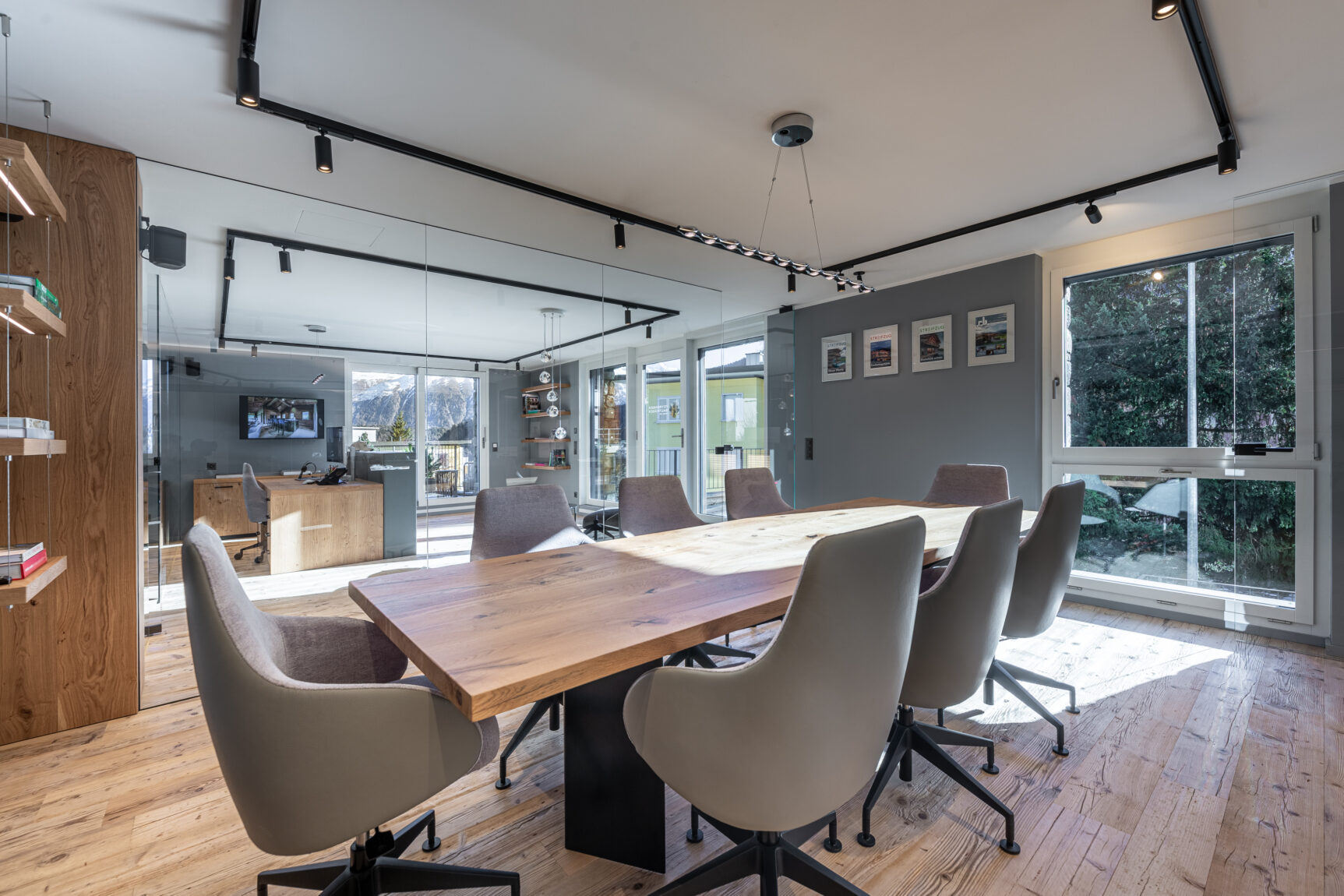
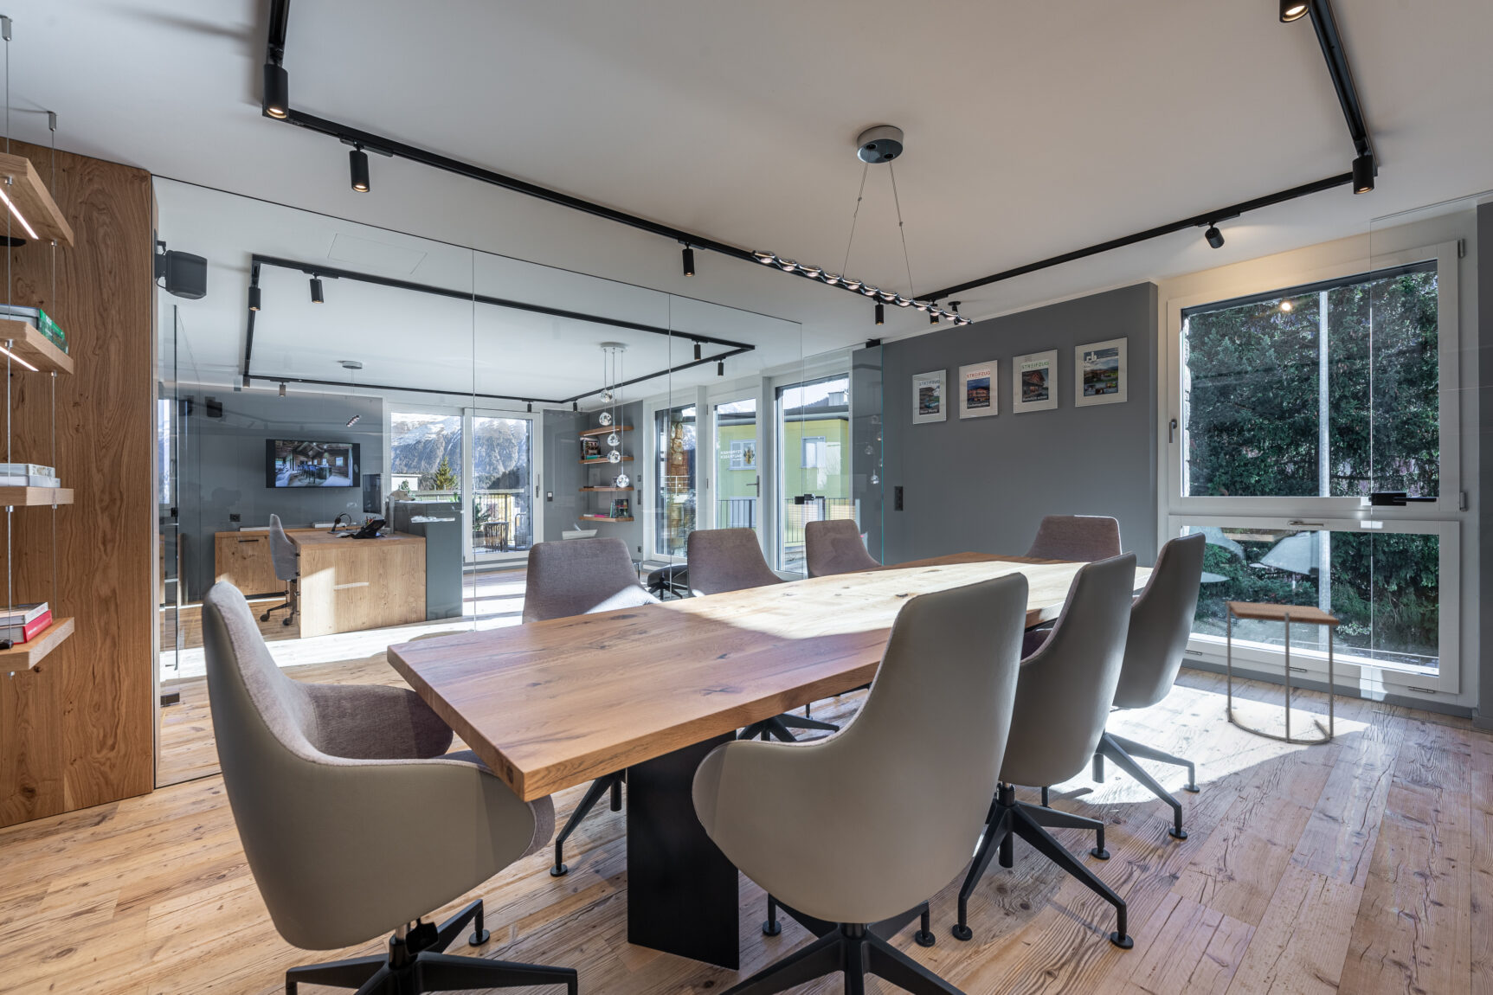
+ side table (1285, 667)
